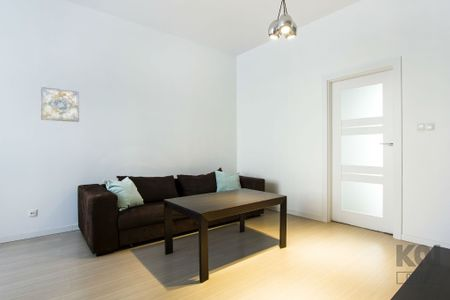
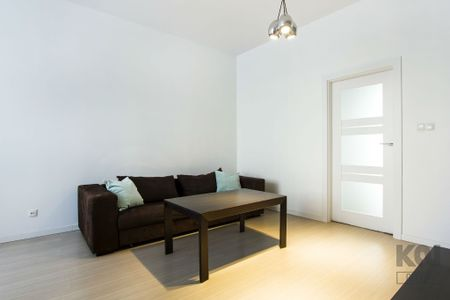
- wall art (60, 105)
